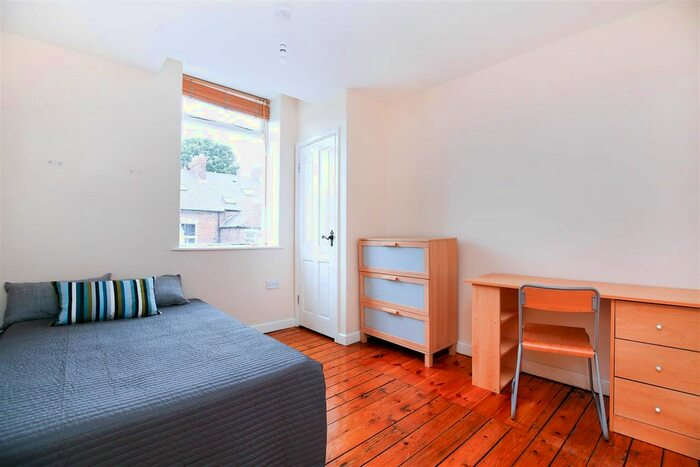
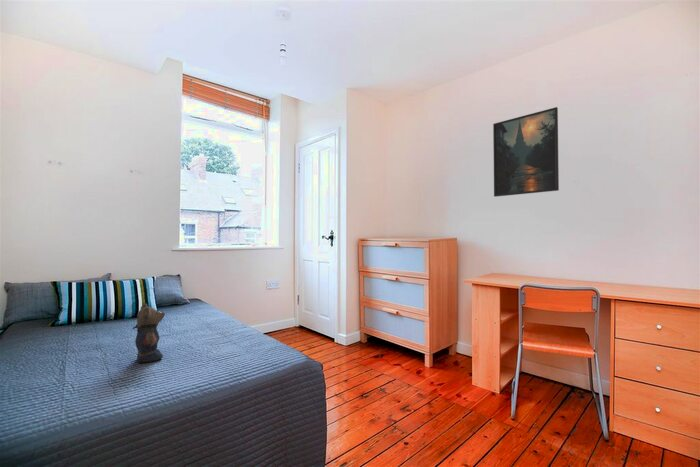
+ teddy bear (147, 332)
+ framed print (523, 154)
